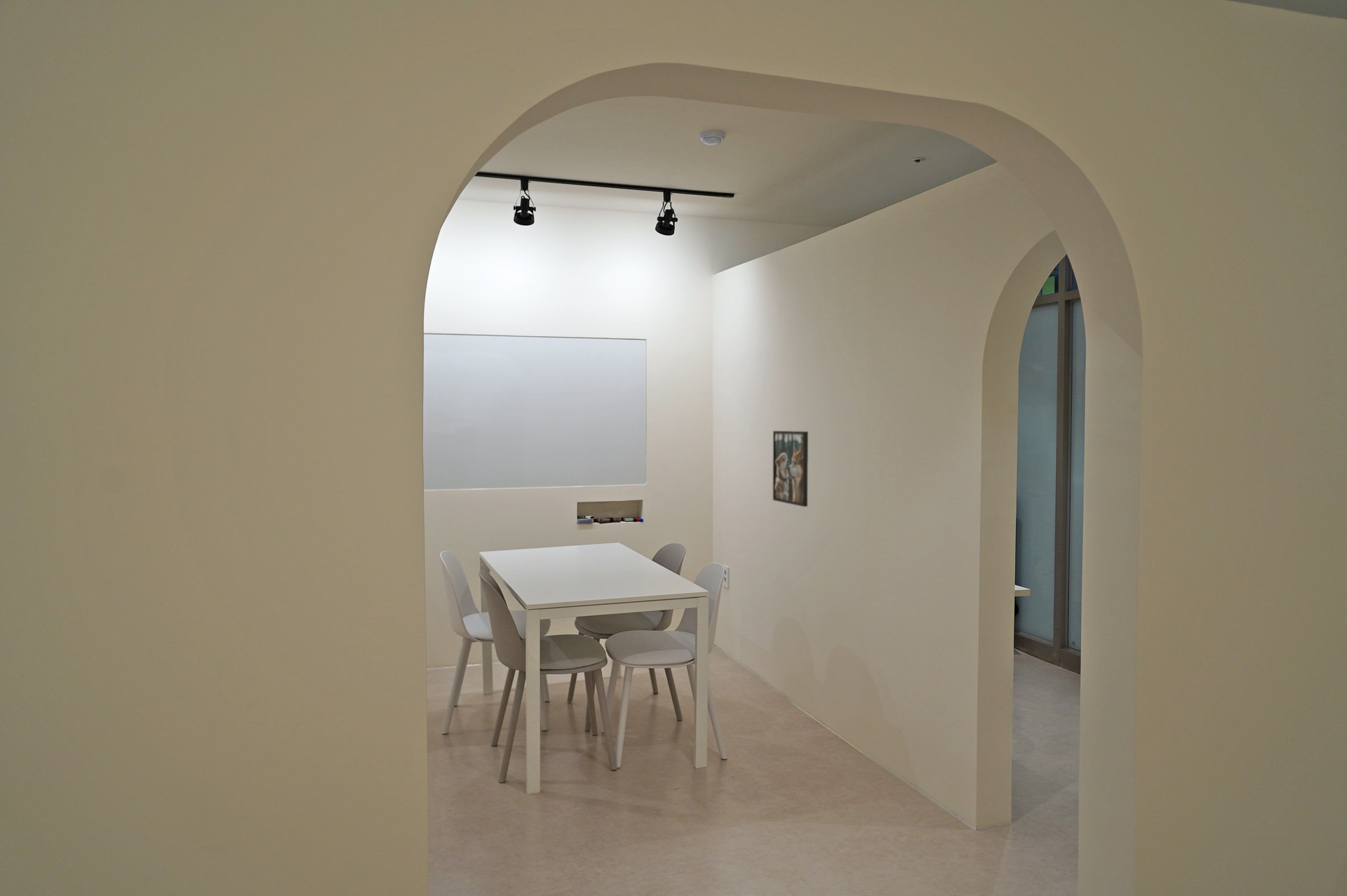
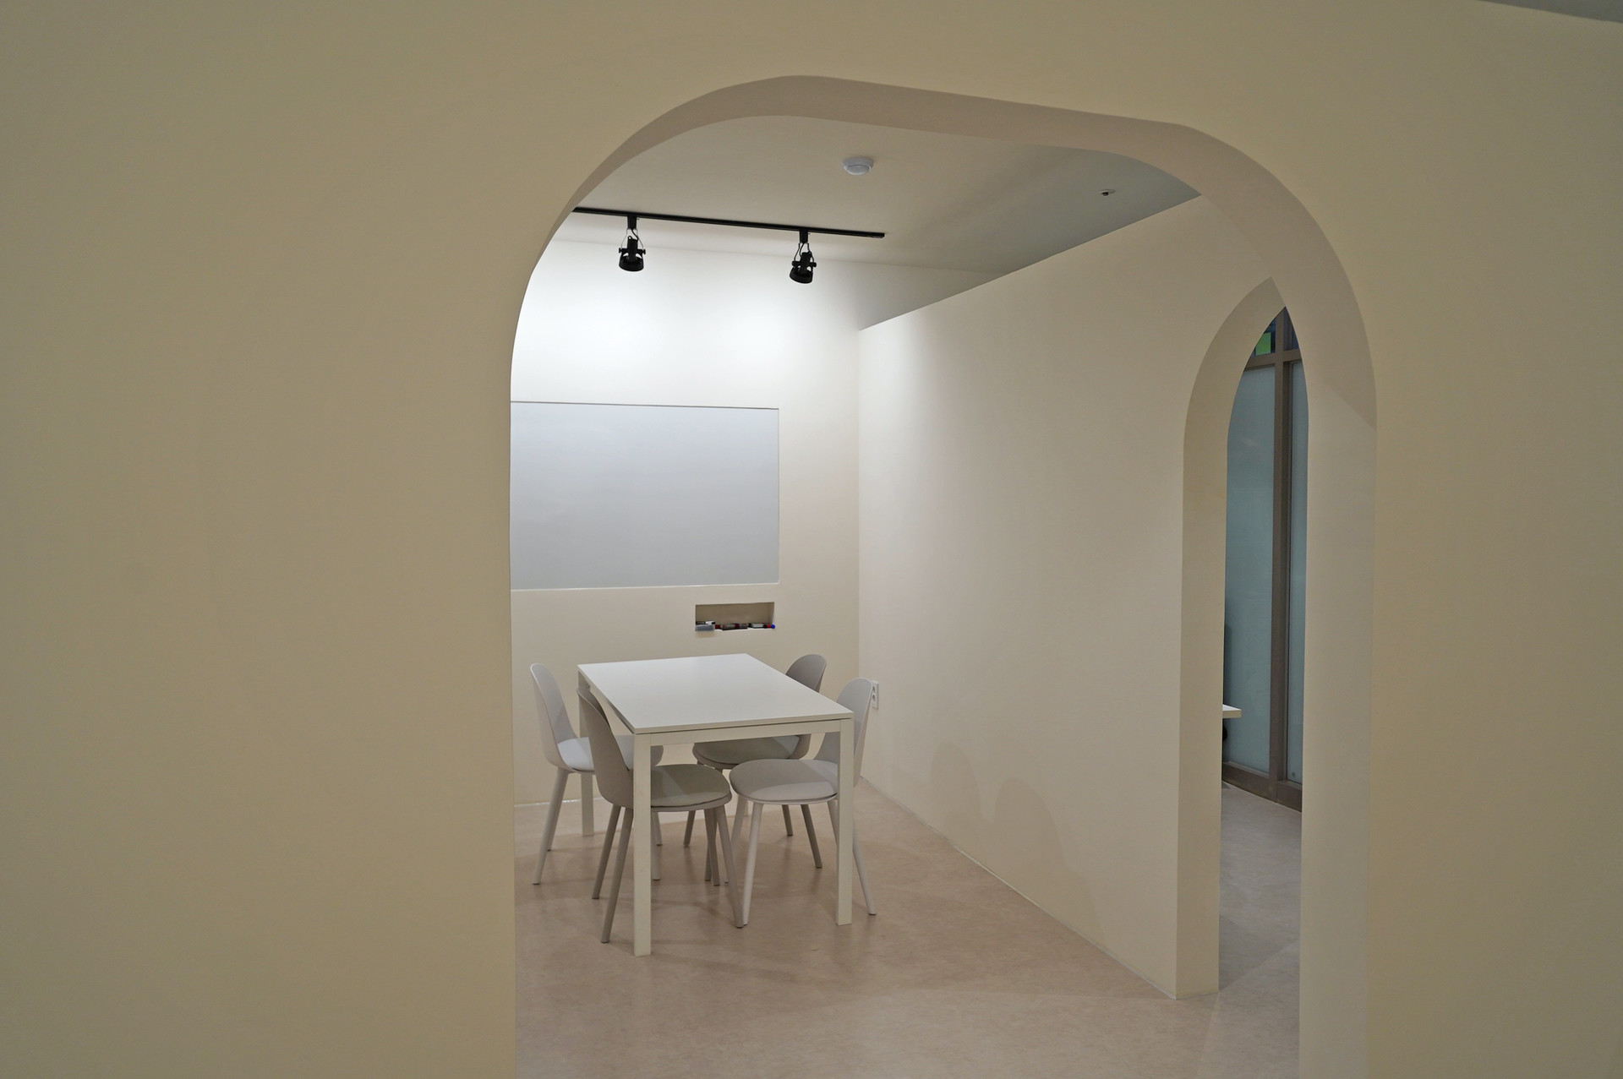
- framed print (789, 467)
